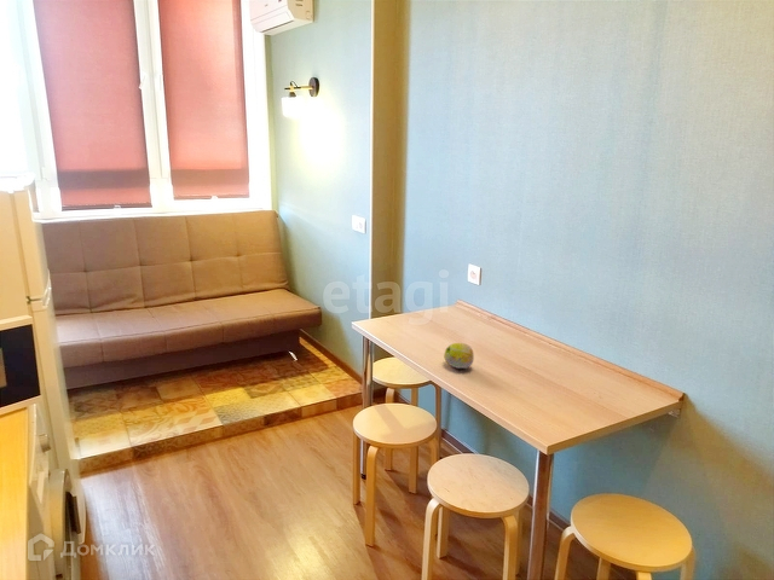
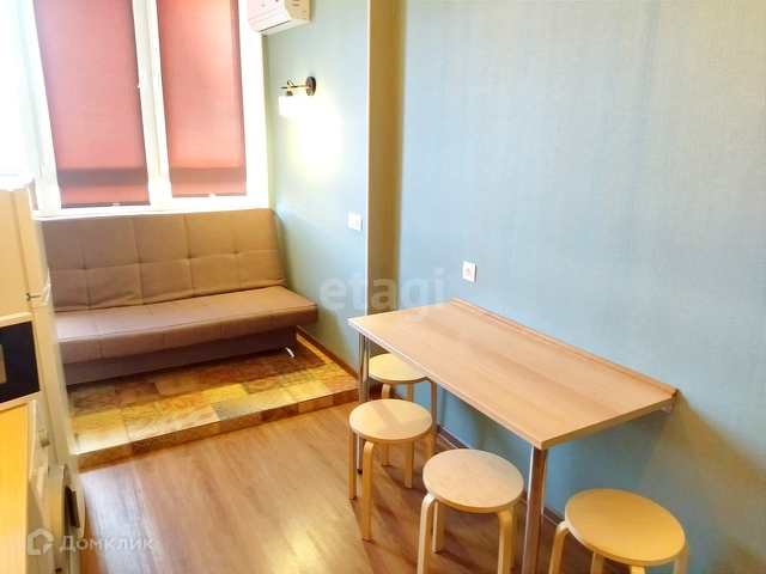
- fruit (457, 354)
